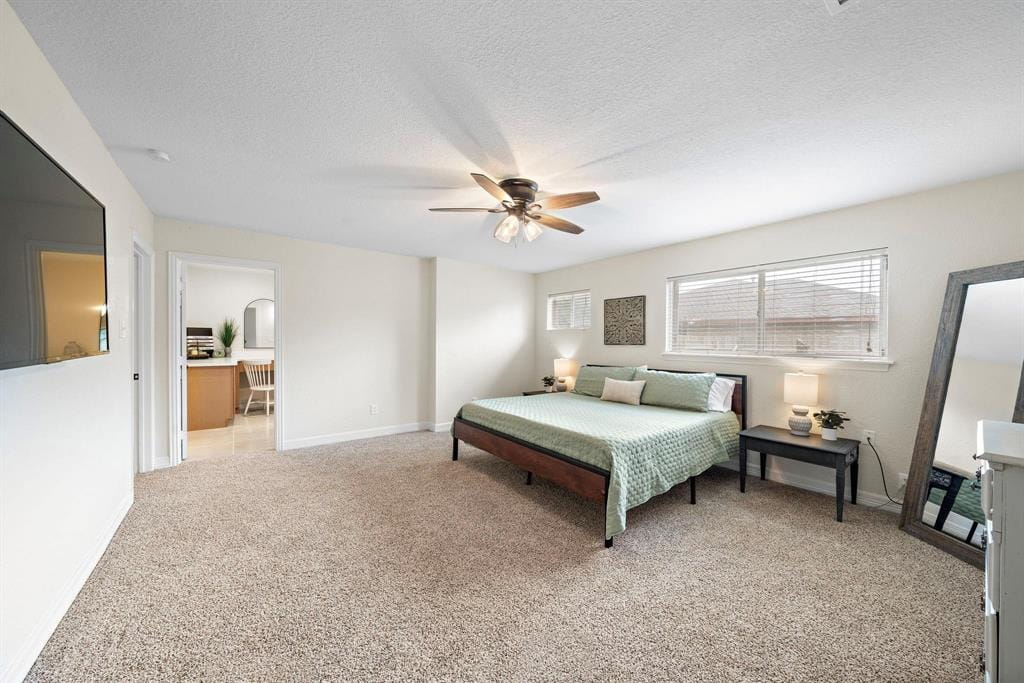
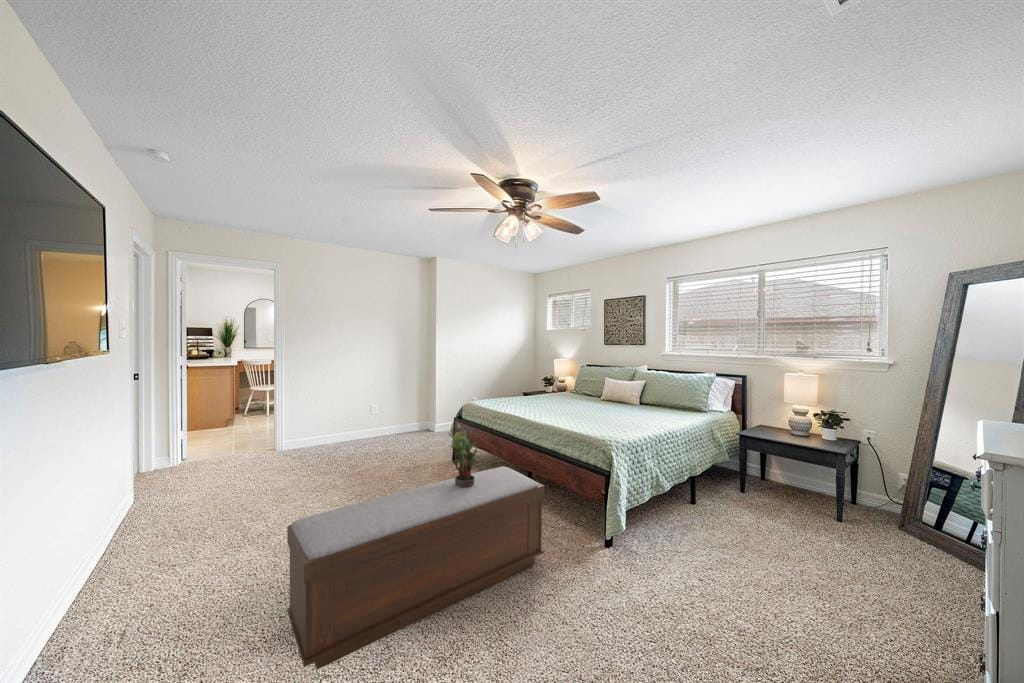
+ potted plant (464, 454)
+ bench (430, 542)
